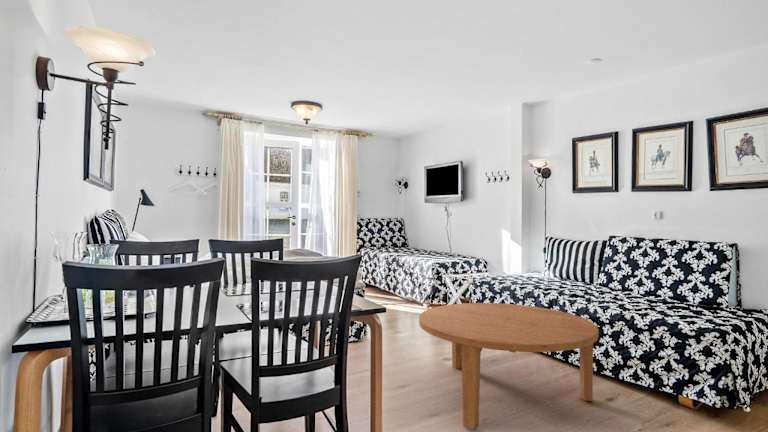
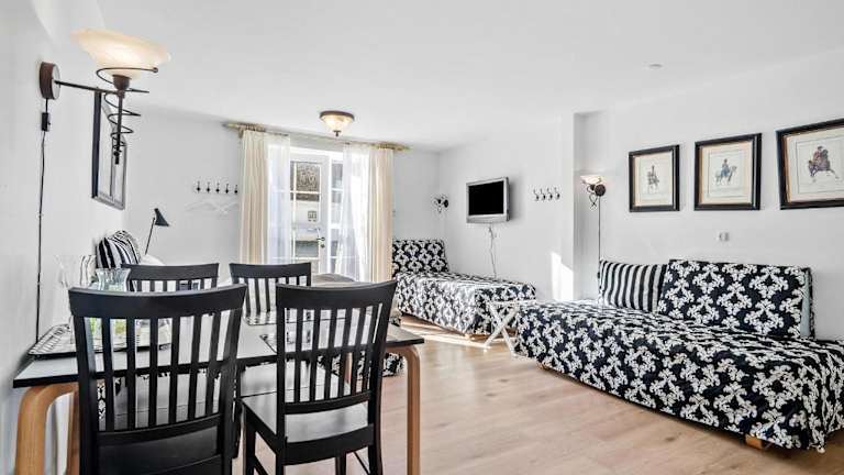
- coffee table (503, 350)
